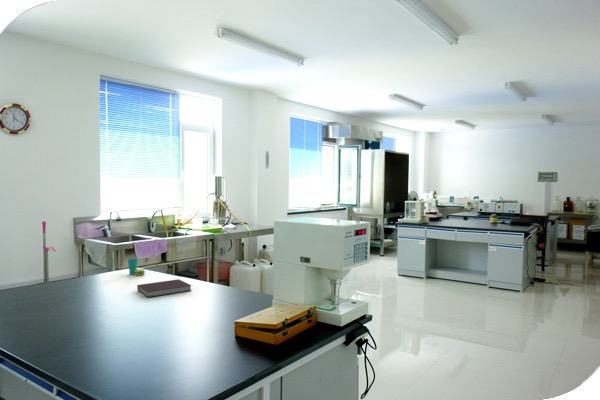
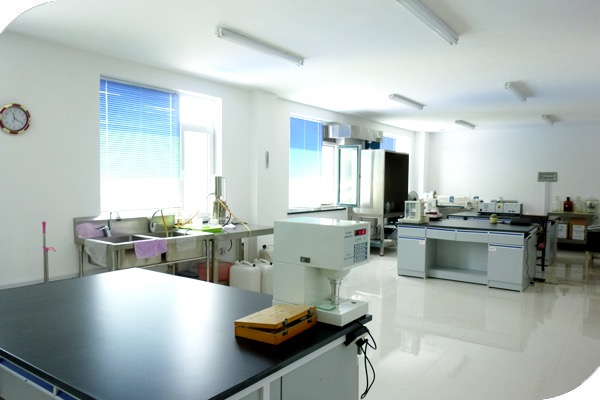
- cup (136, 267)
- notebook (164, 287)
